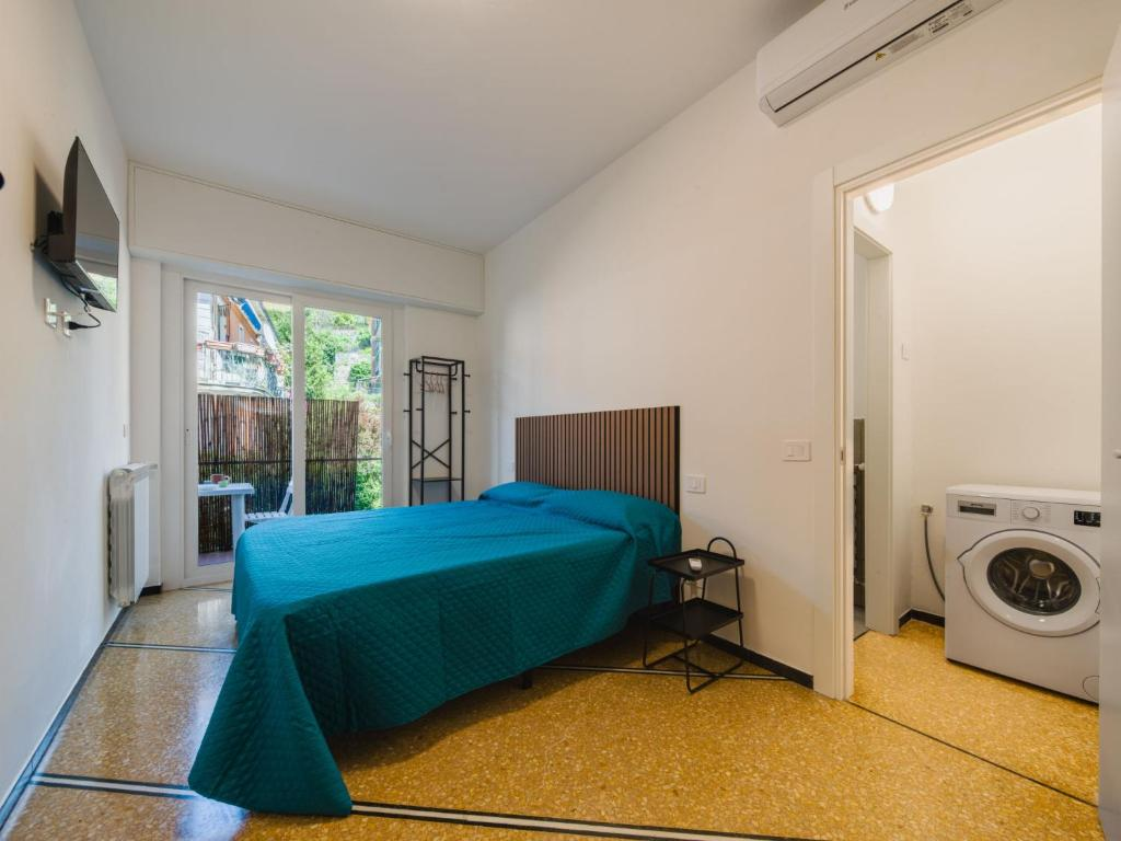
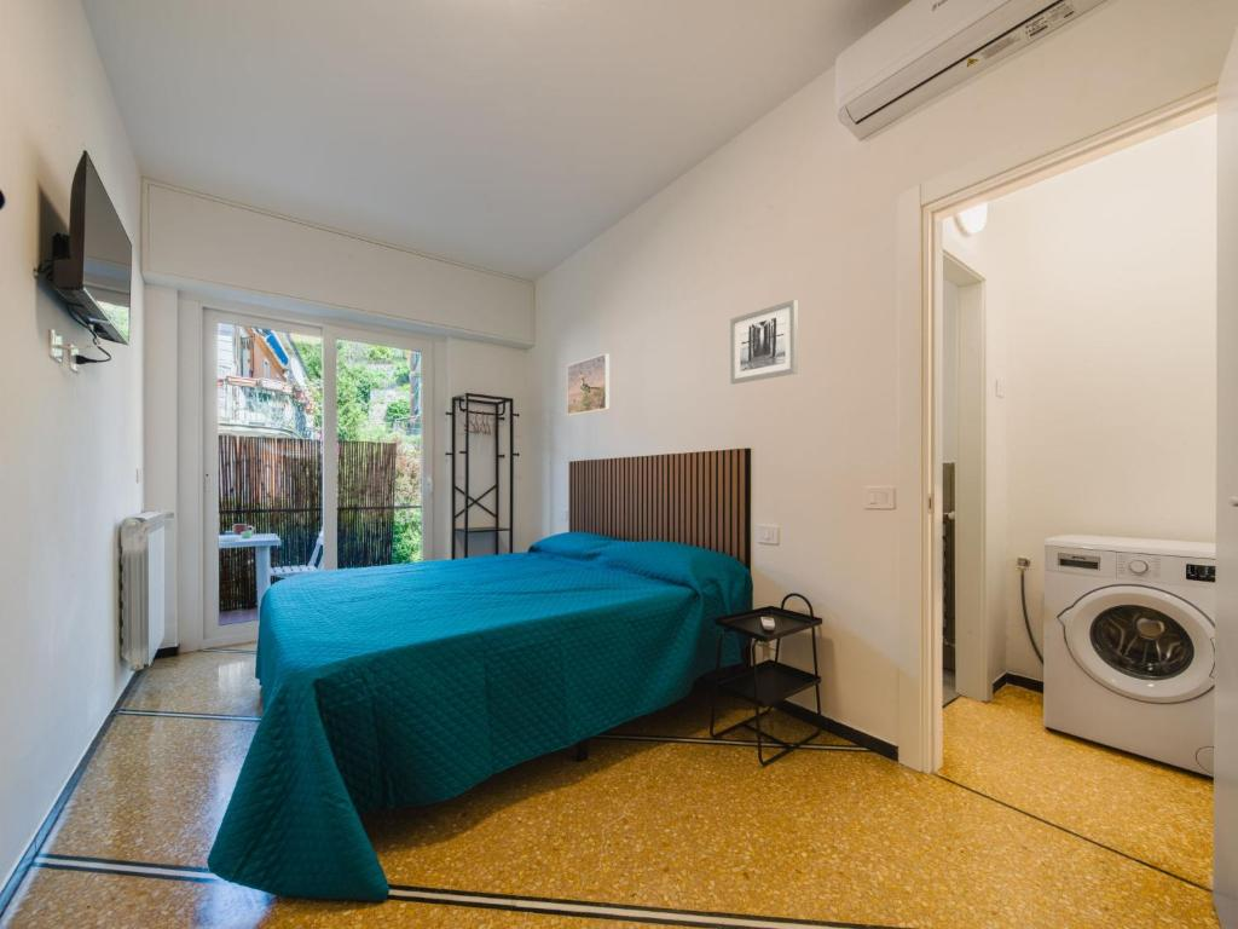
+ wall art (762, 344)
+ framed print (586, 386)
